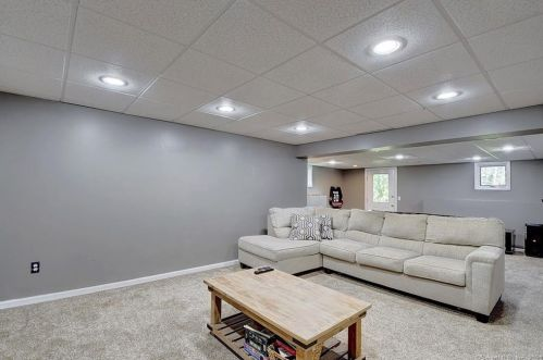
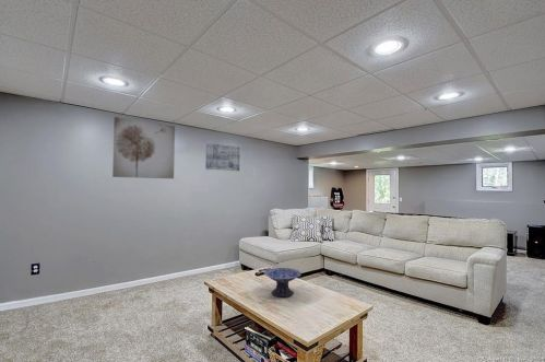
+ wall art (145, 149)
+ decorative bowl (282, 282)
+ wall art (223, 157)
